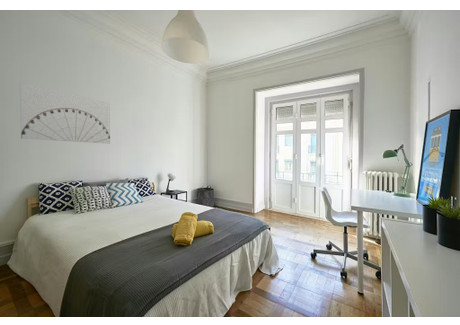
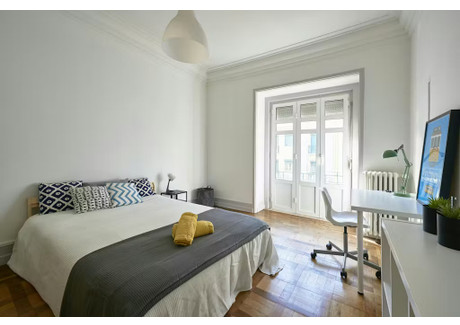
- wall art (71, 117)
